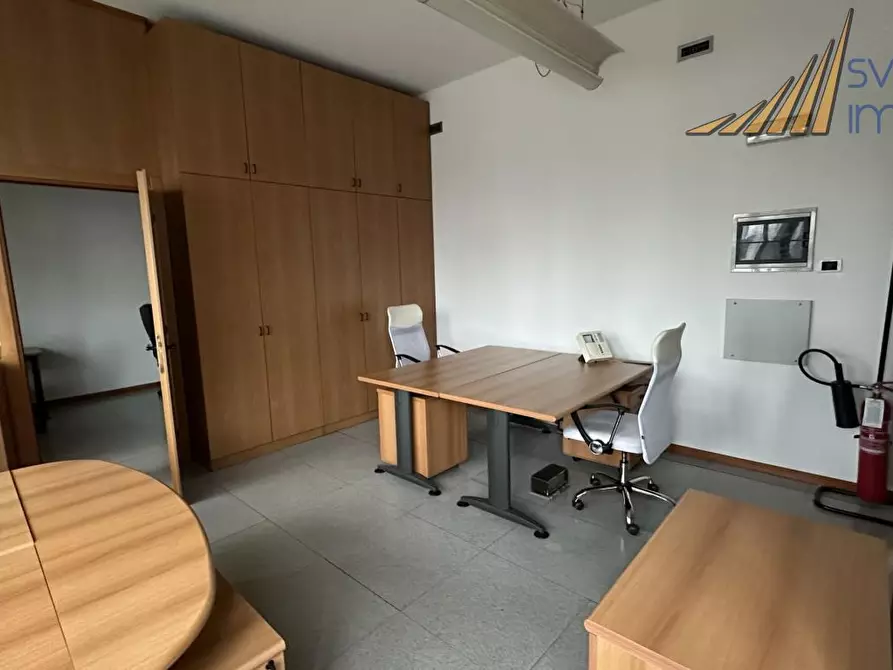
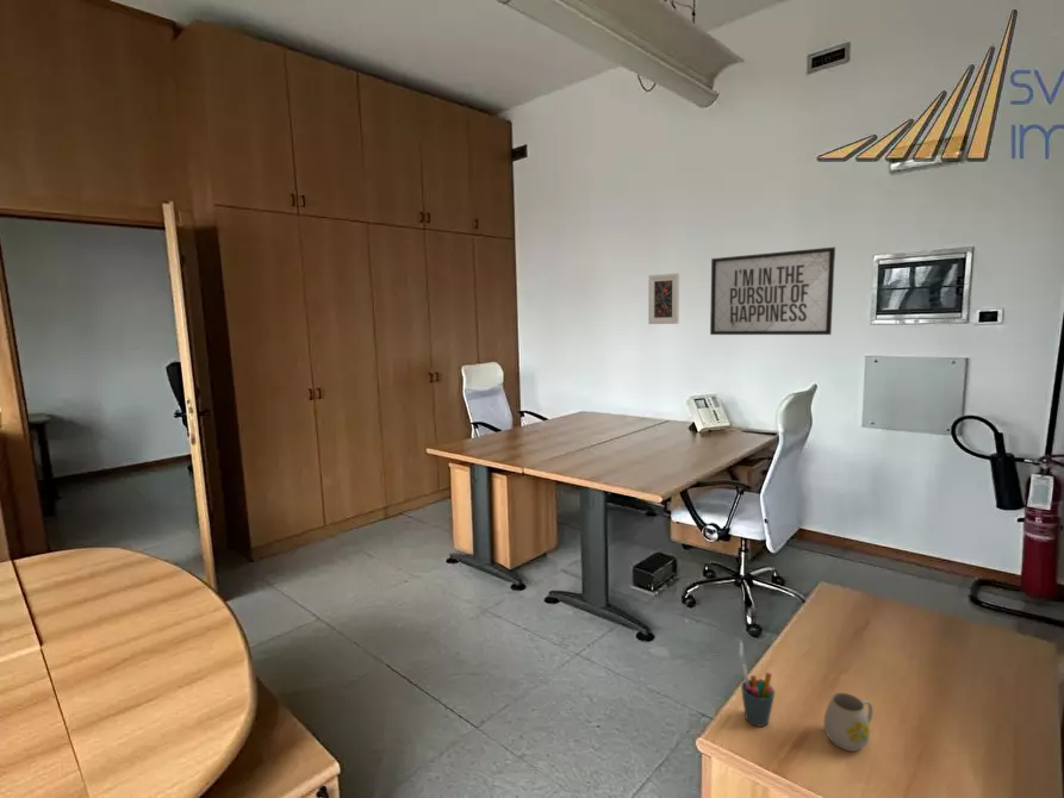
+ mirror (767, 294)
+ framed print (662, 299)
+ pen holder (758, 696)
+ mug (851, 719)
